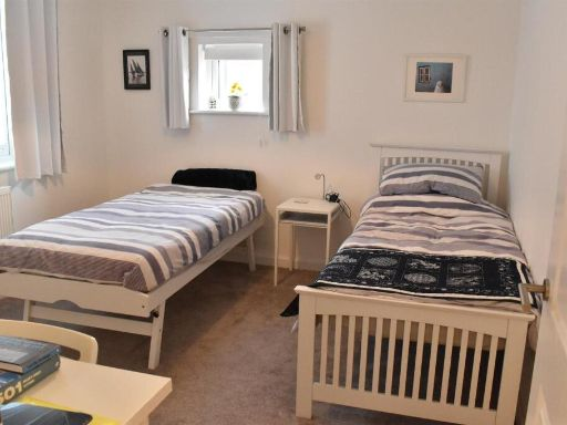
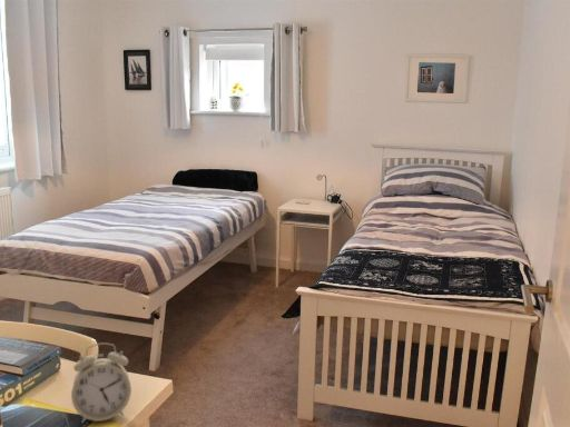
+ alarm clock (101, 380)
